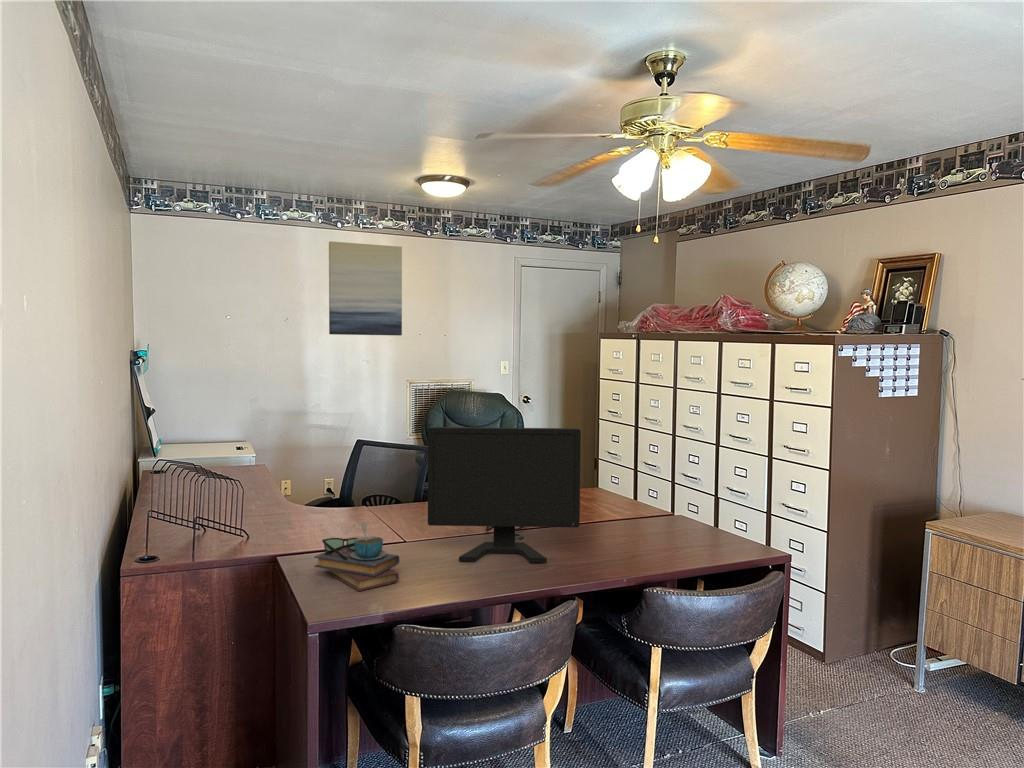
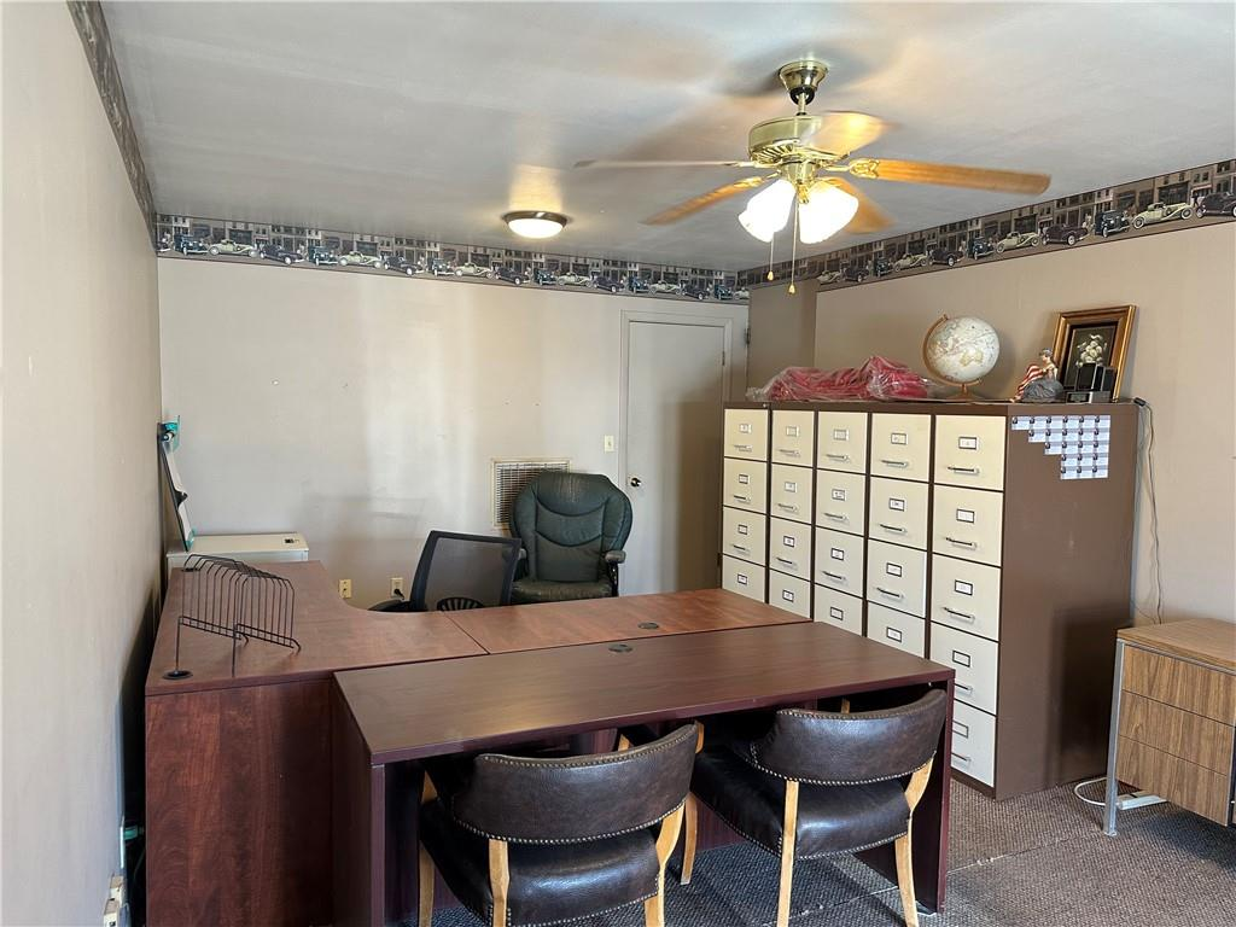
- wall art (366, 289)
- computer monitor (505, 479)
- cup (358, 551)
